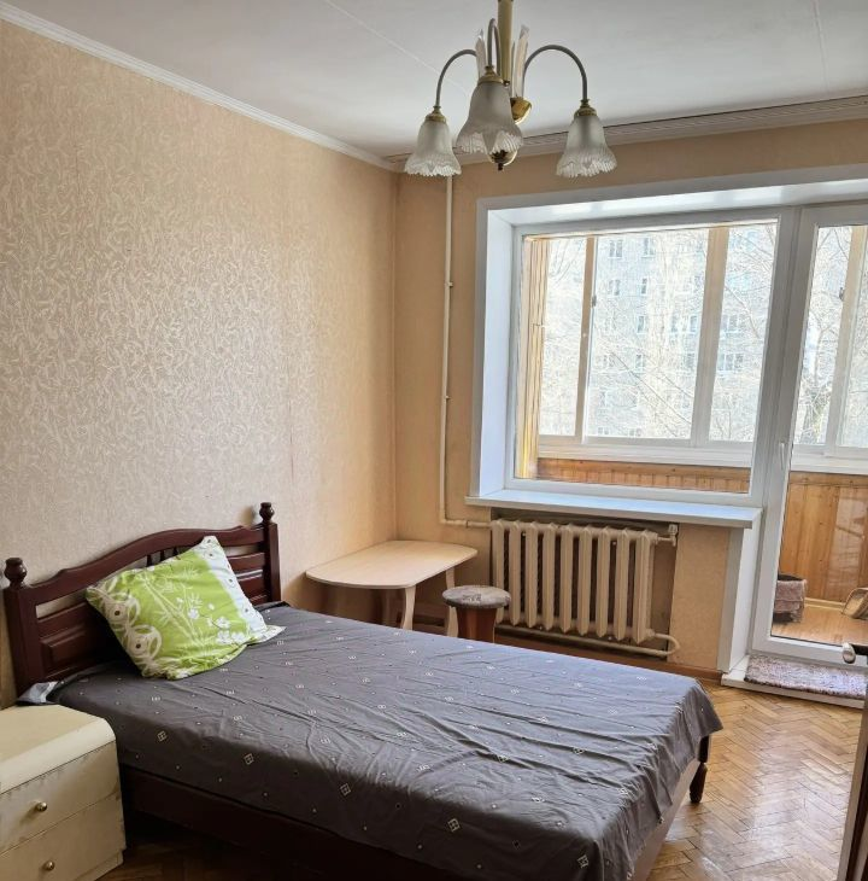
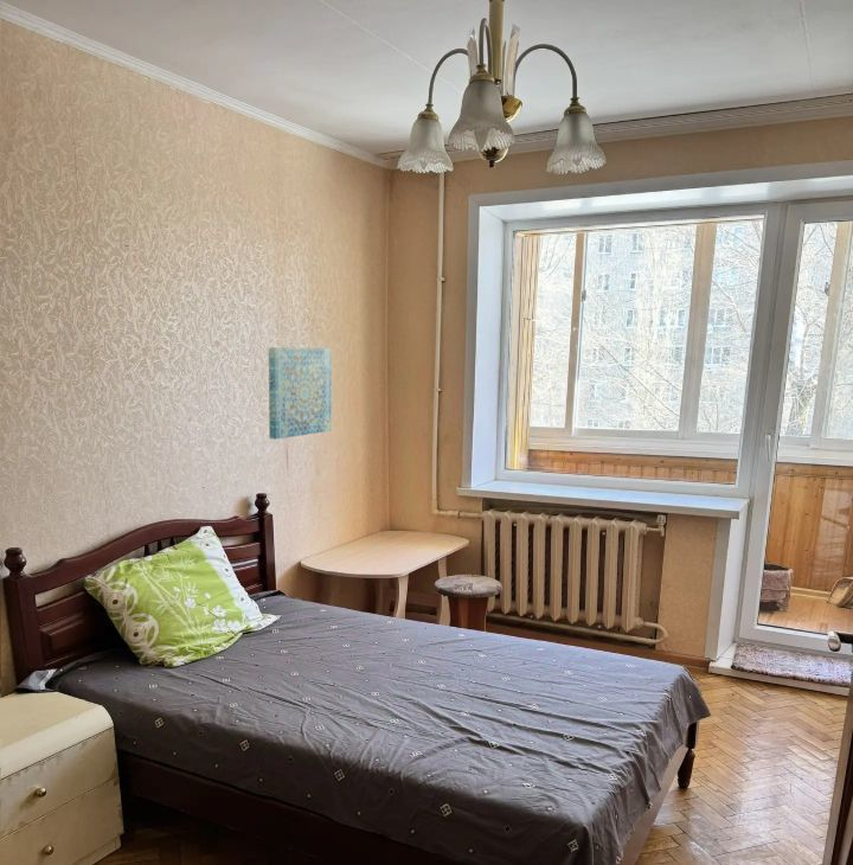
+ wall art (301, 391)
